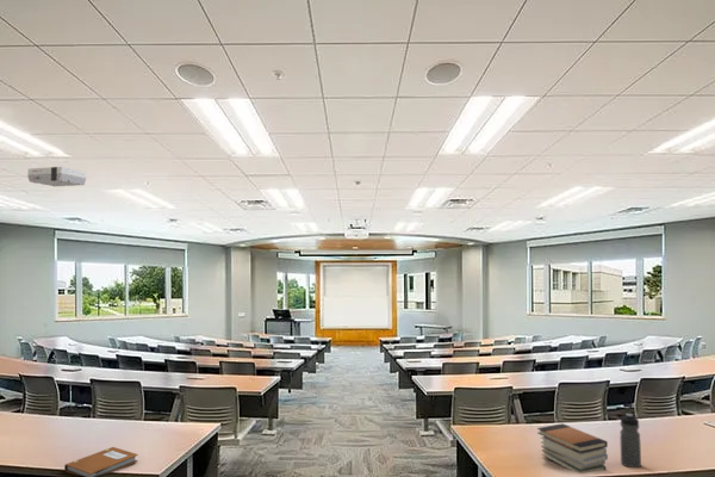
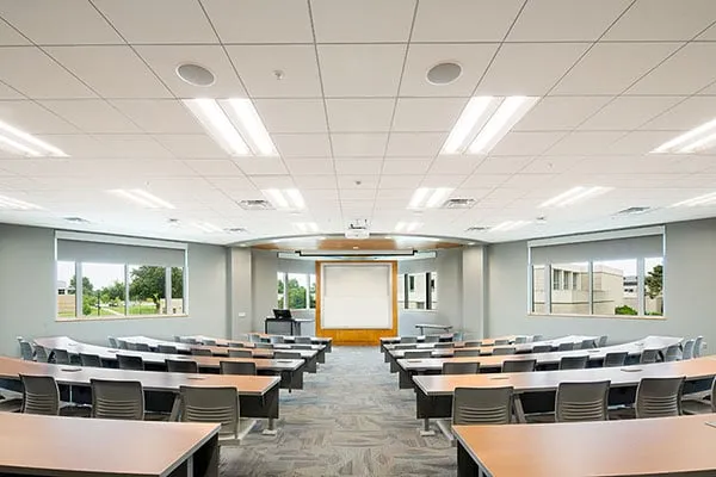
- water bottle (629, 439)
- projector (57, 176)
- notebook (102, 461)
- book stack (572, 448)
